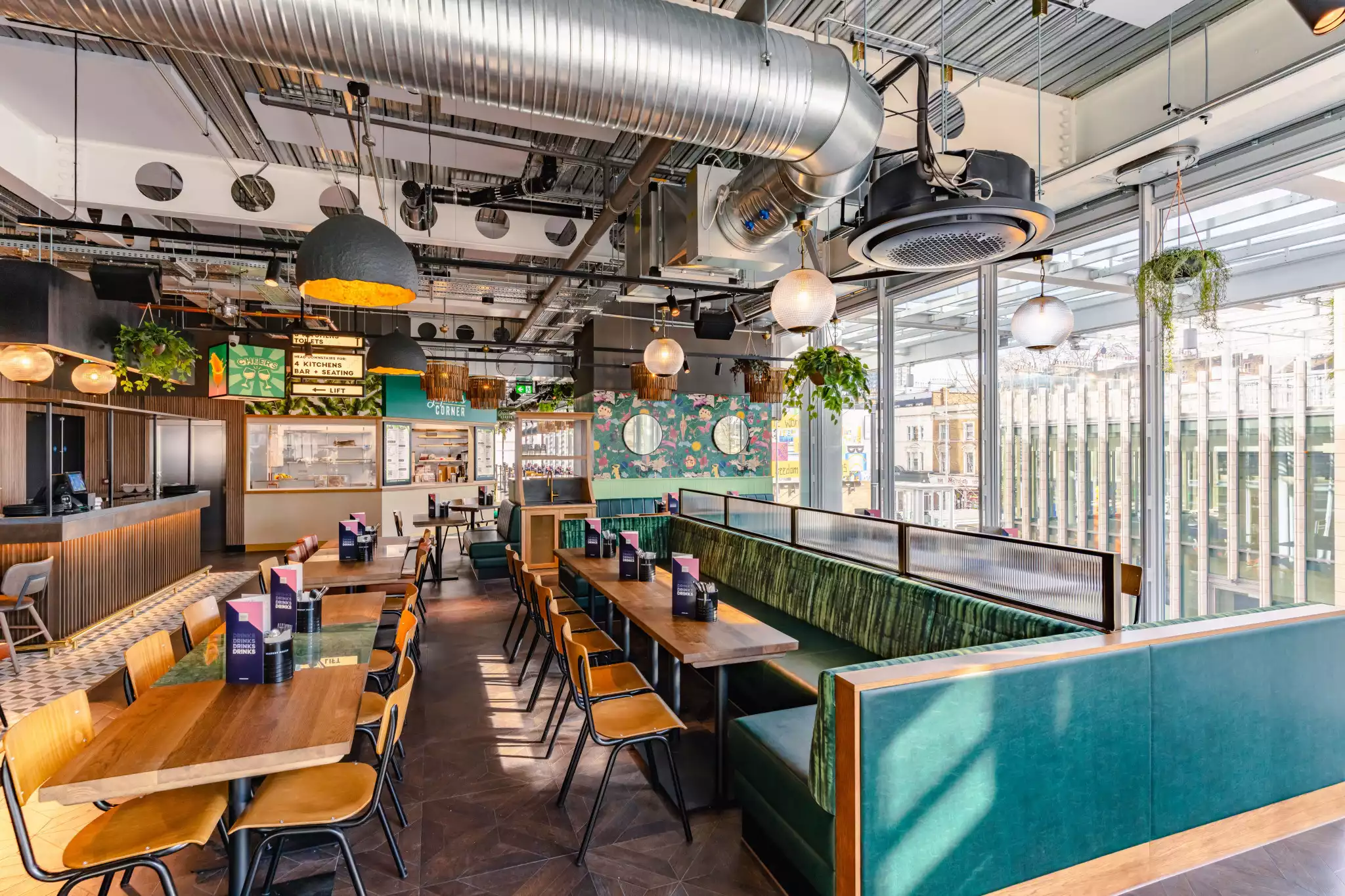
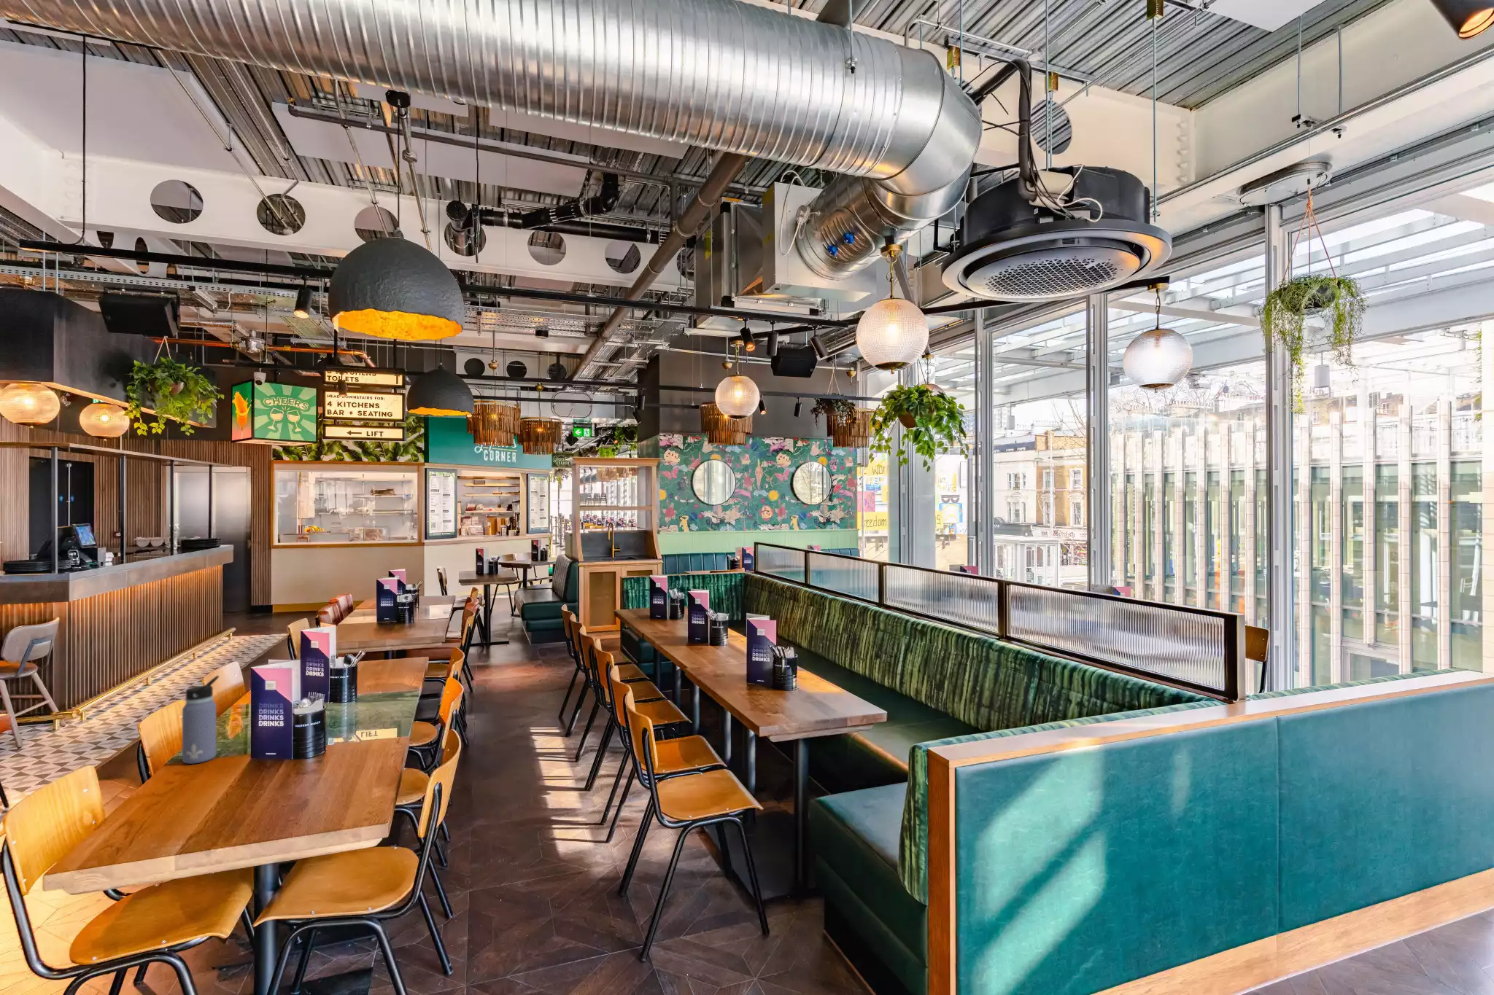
+ water bottle (201, 718)
